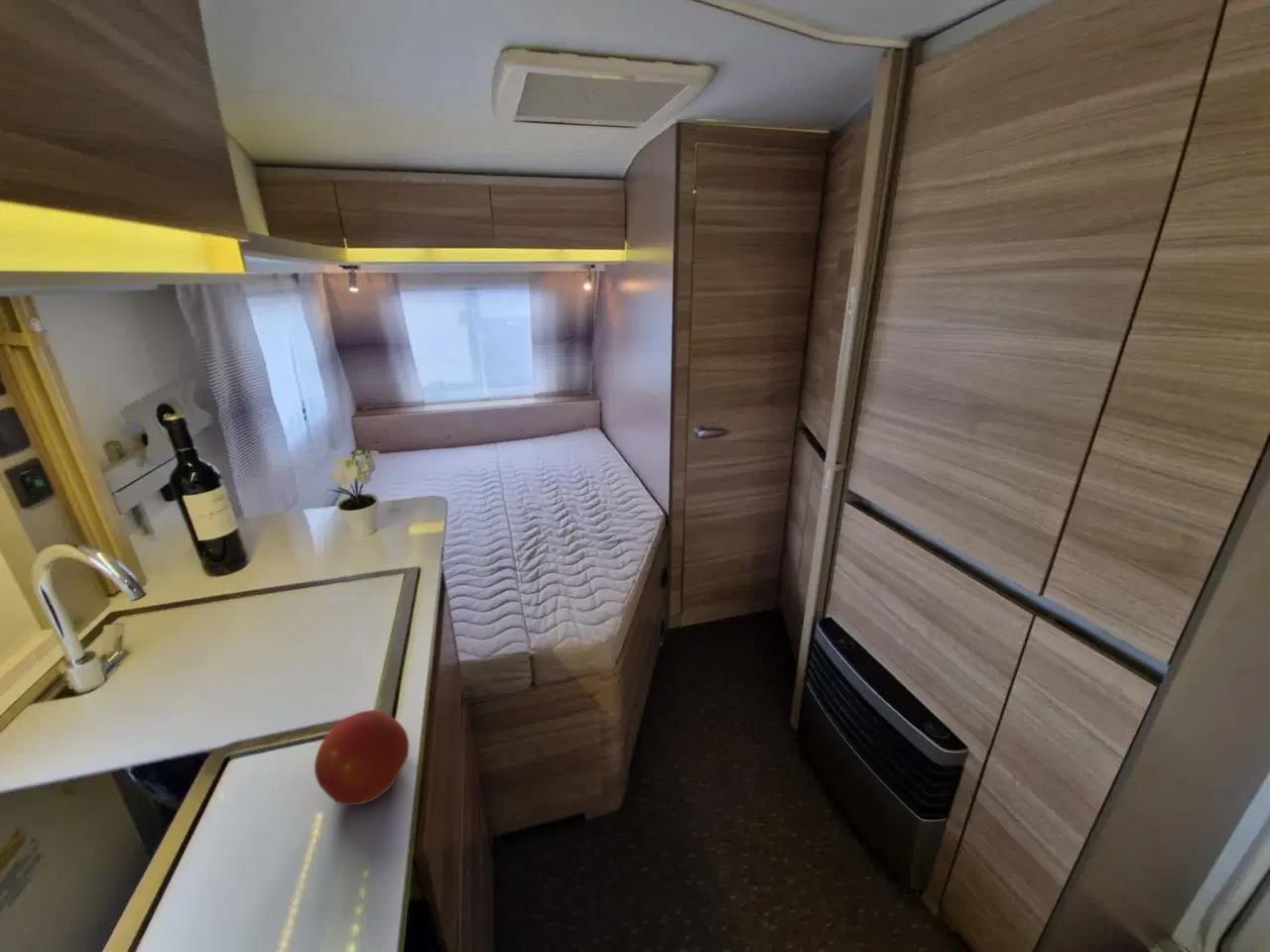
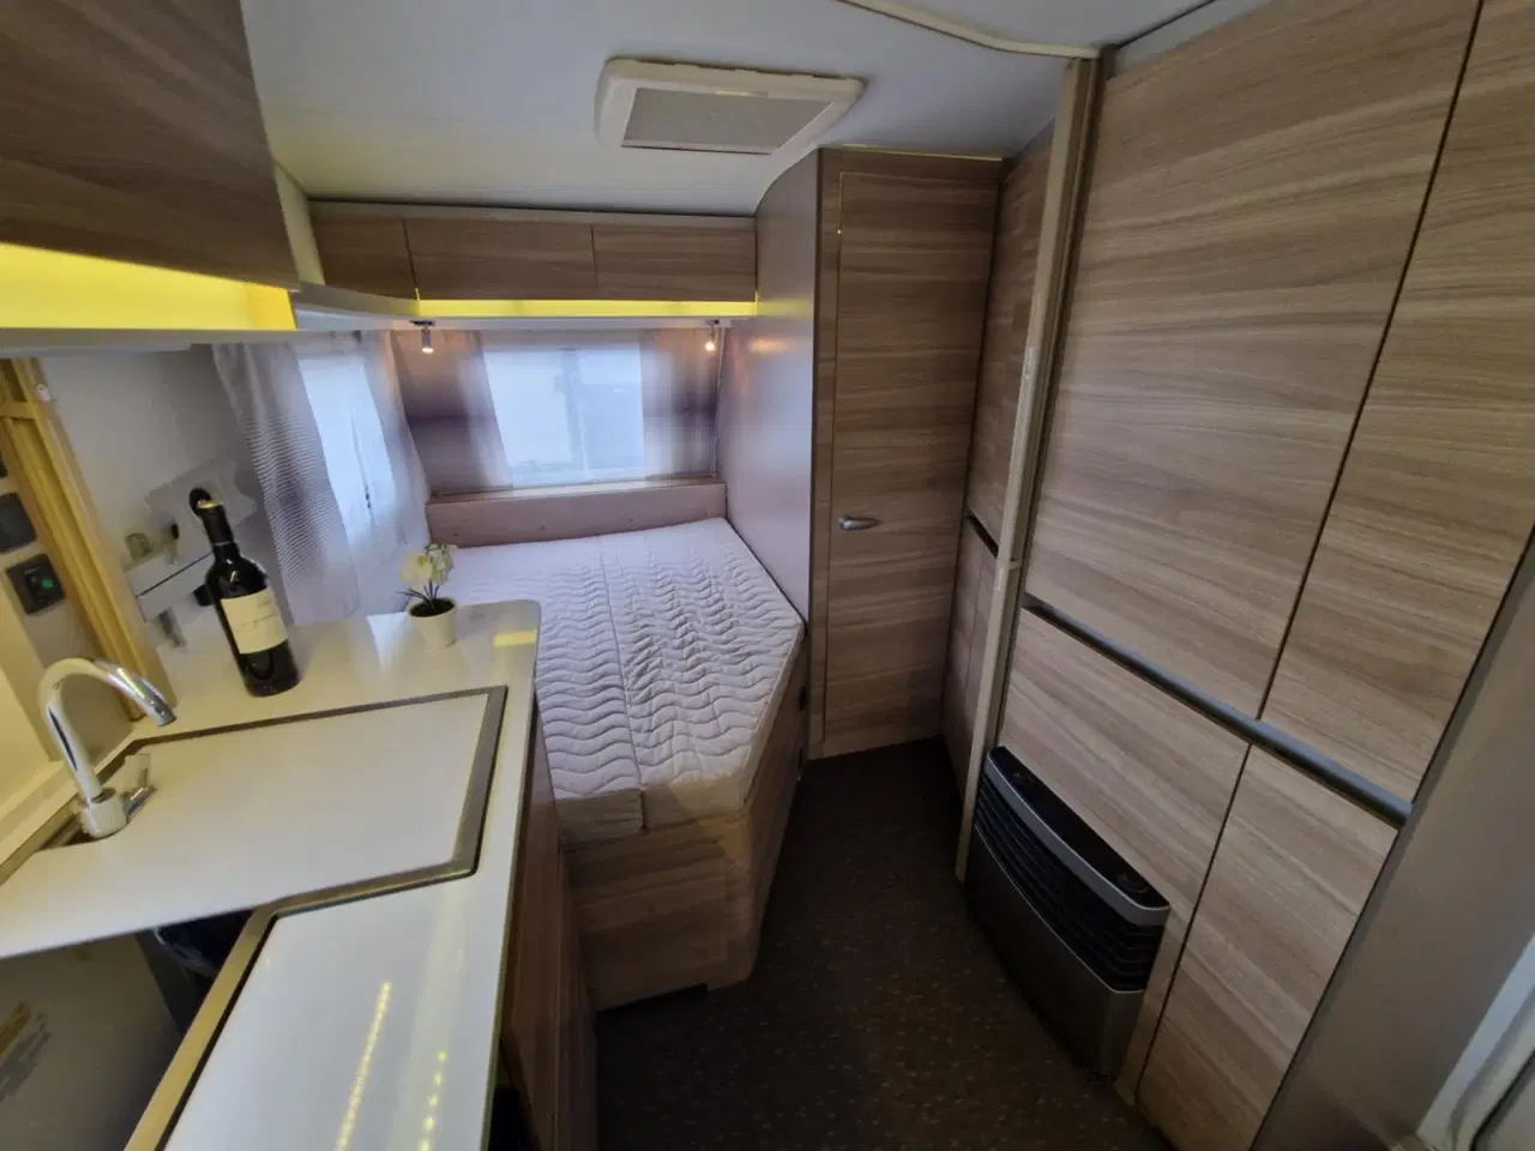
- fruit (362, 753)
